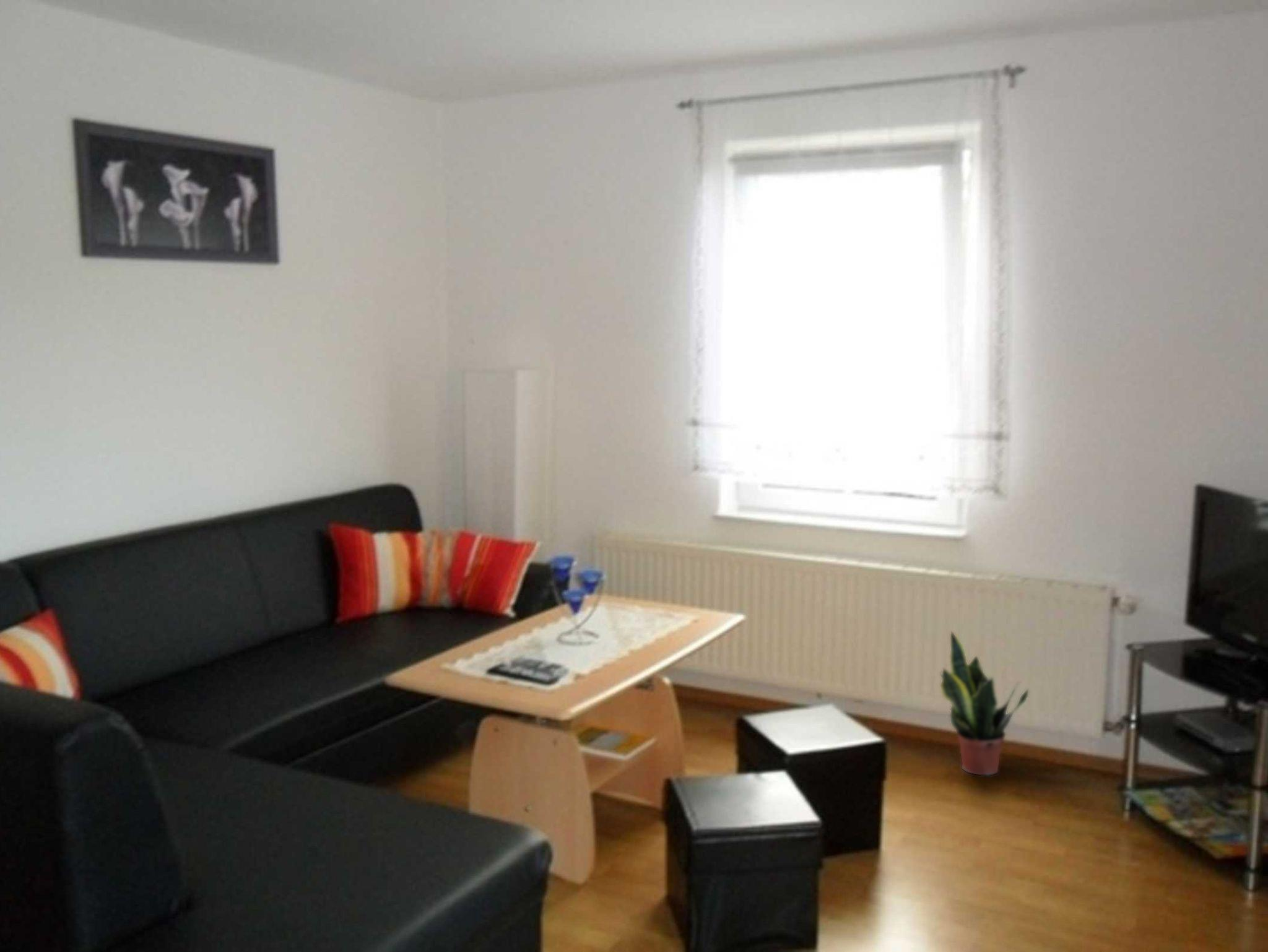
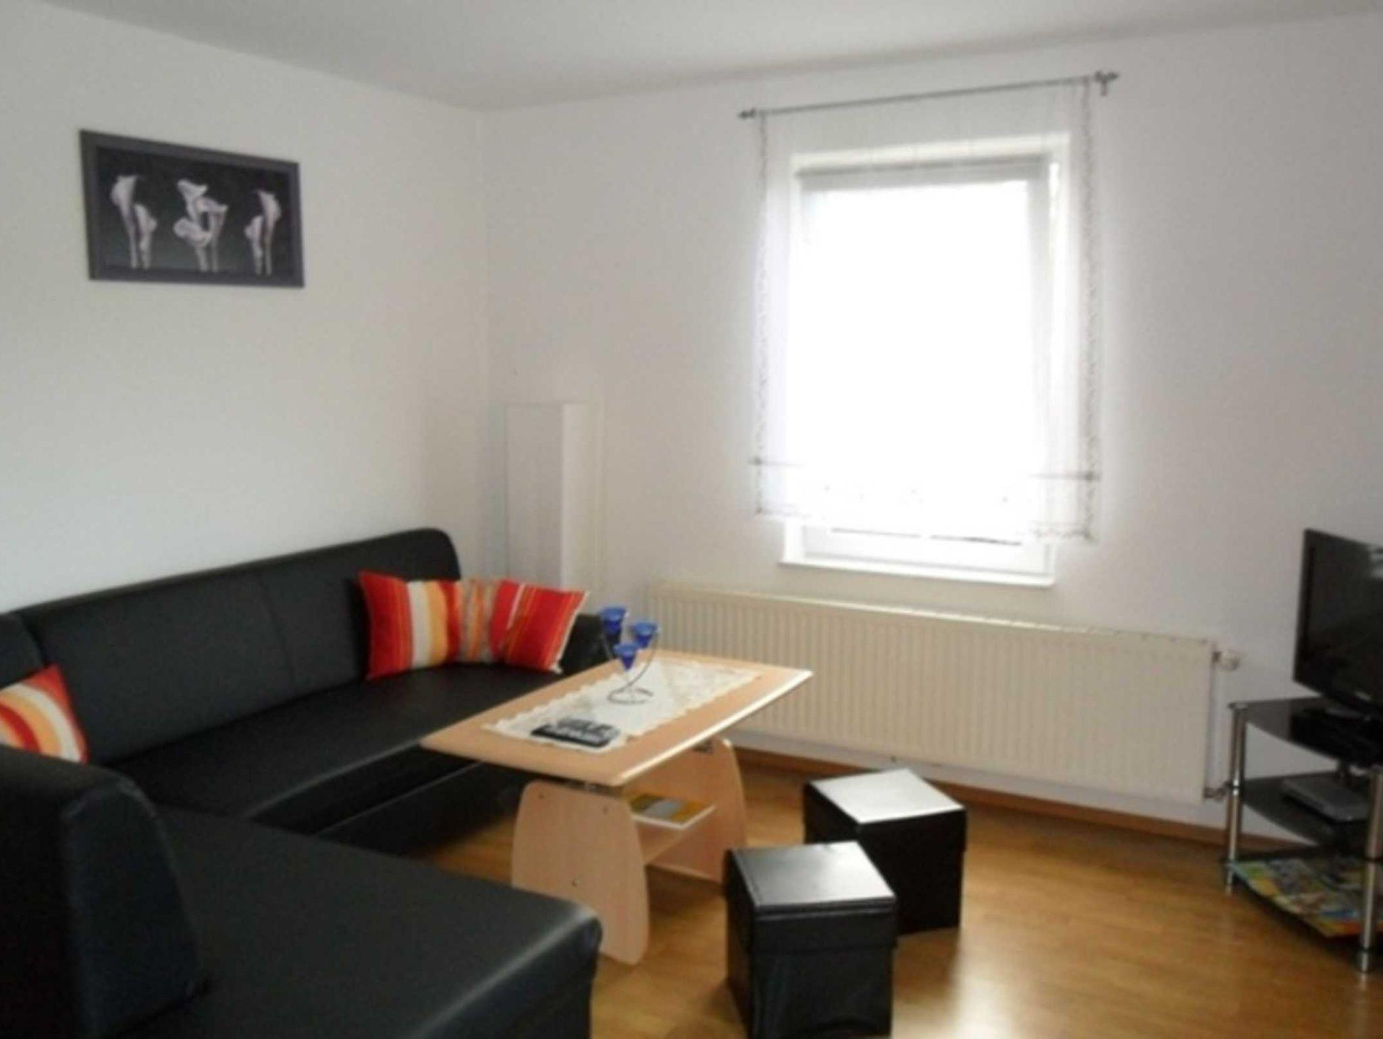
- potted plant (981, 704)
